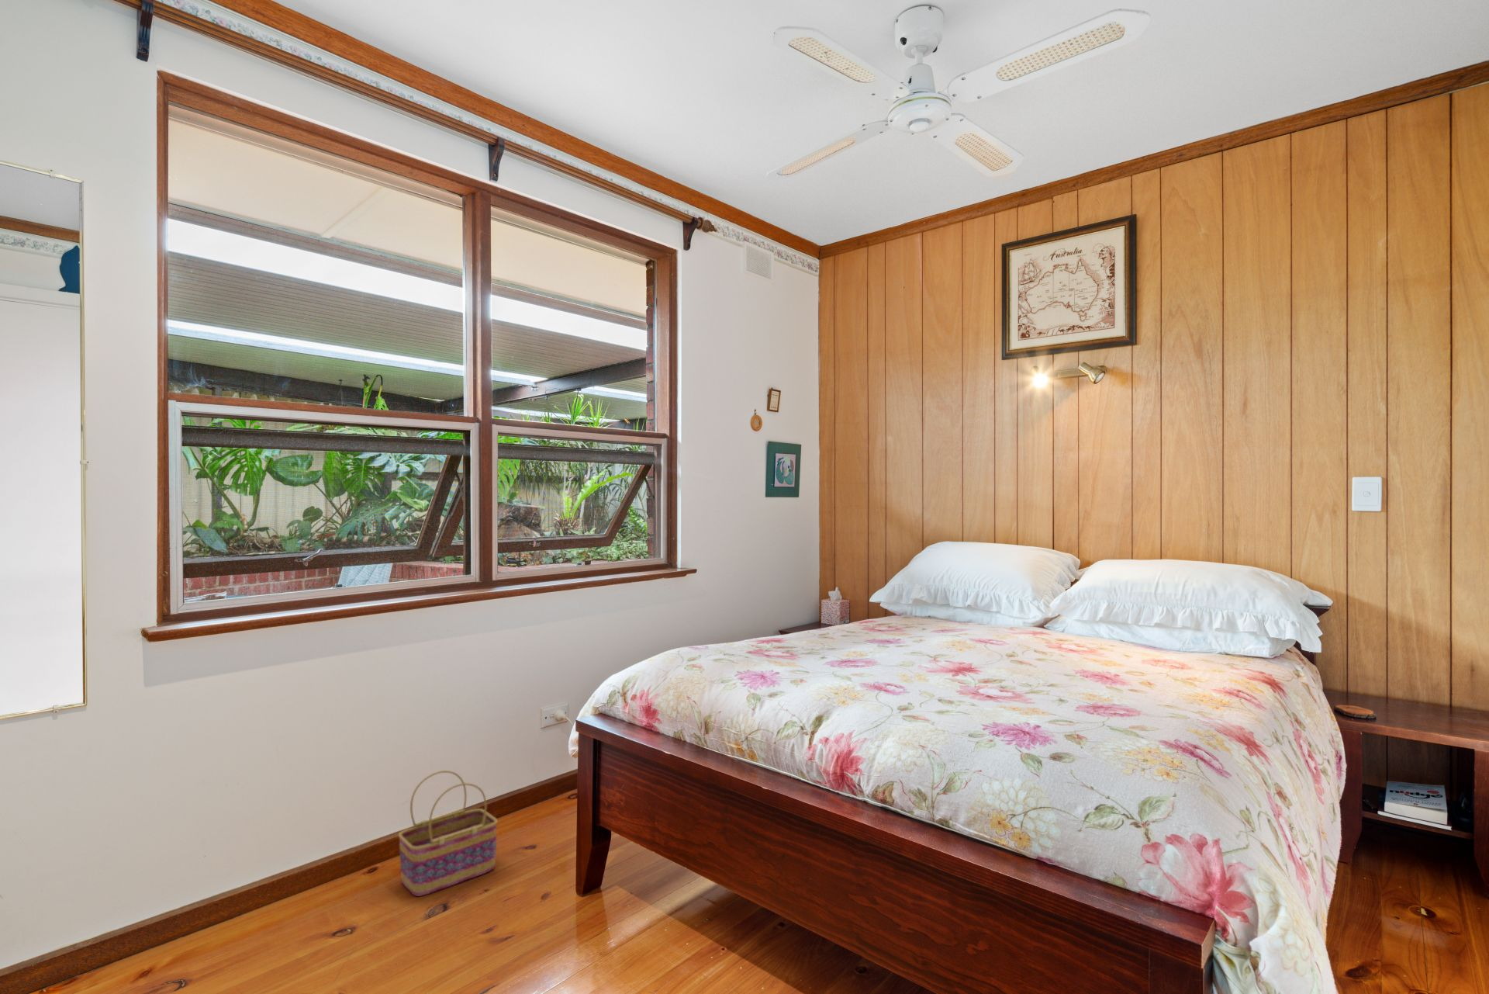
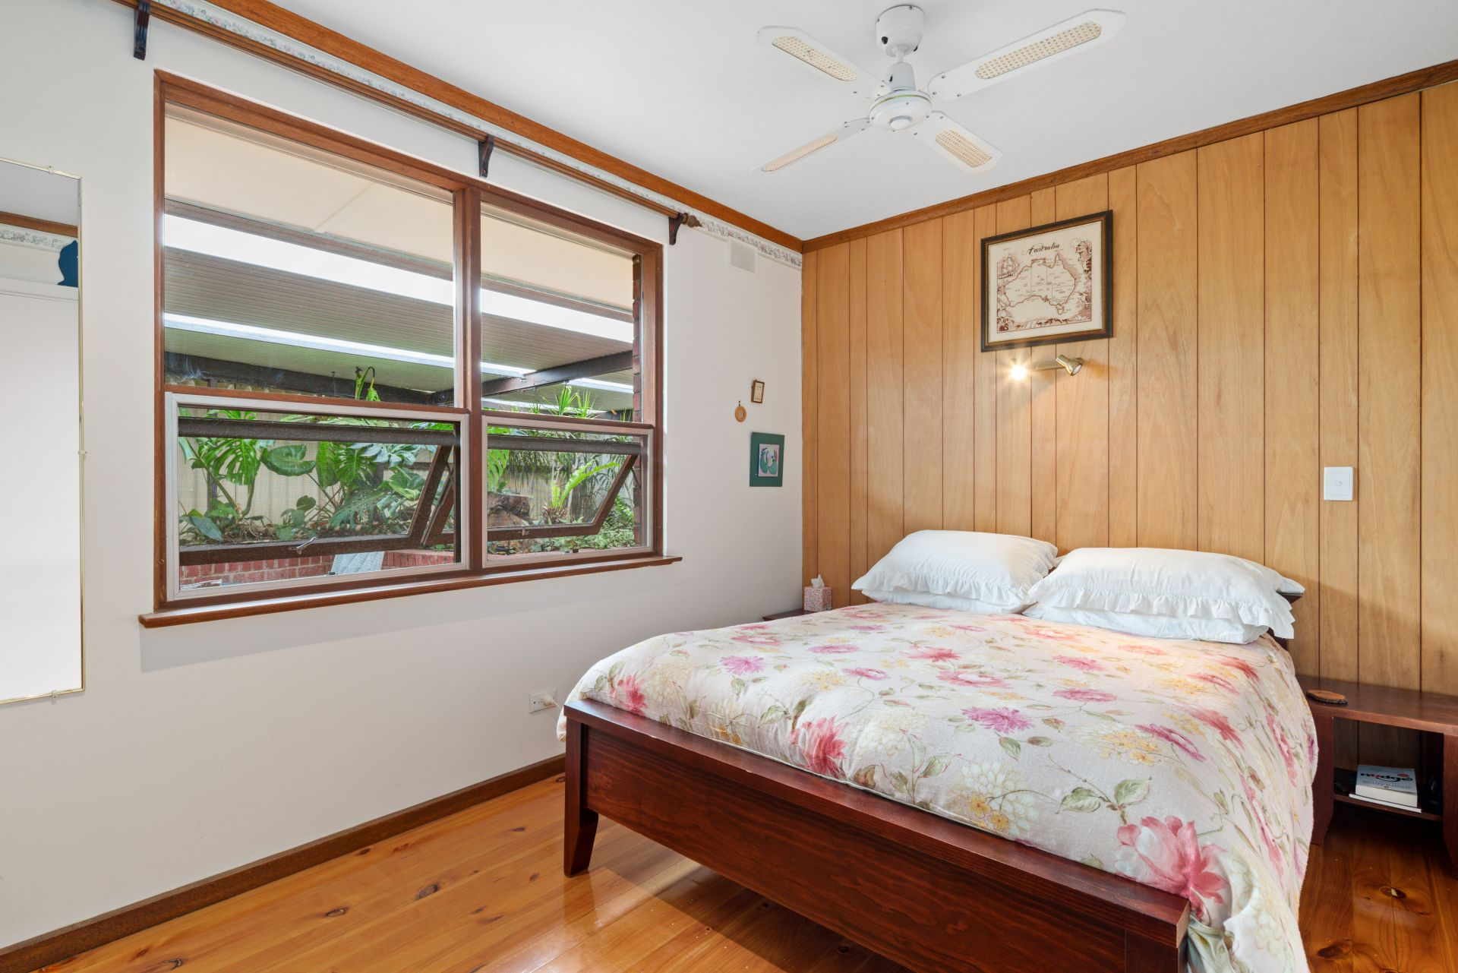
- basket (449, 825)
